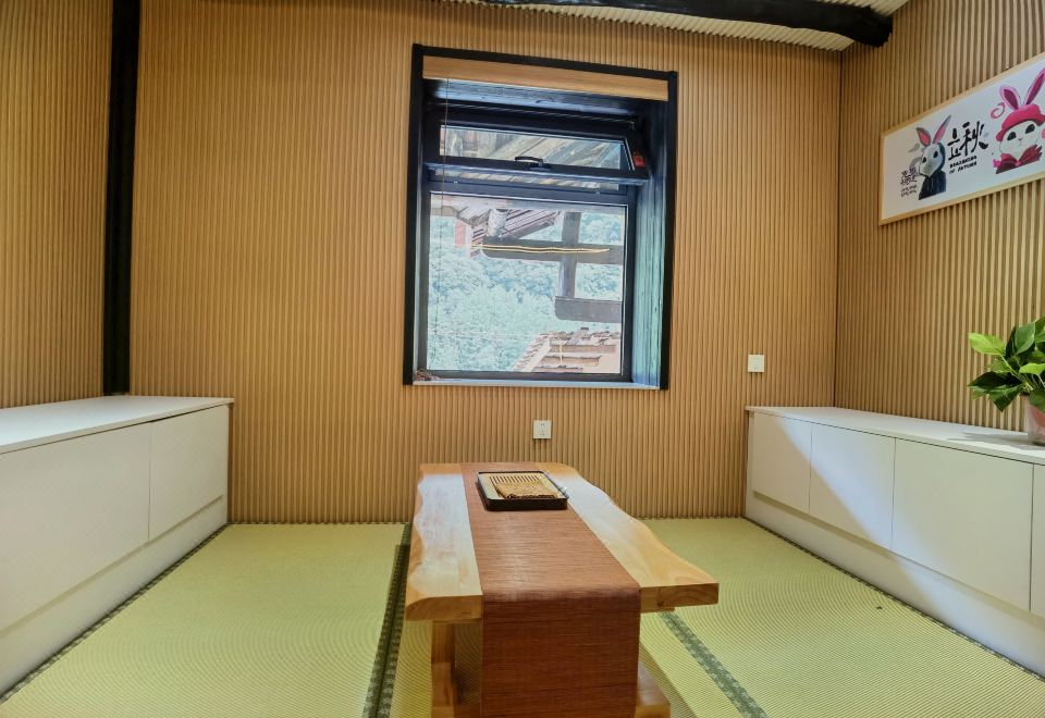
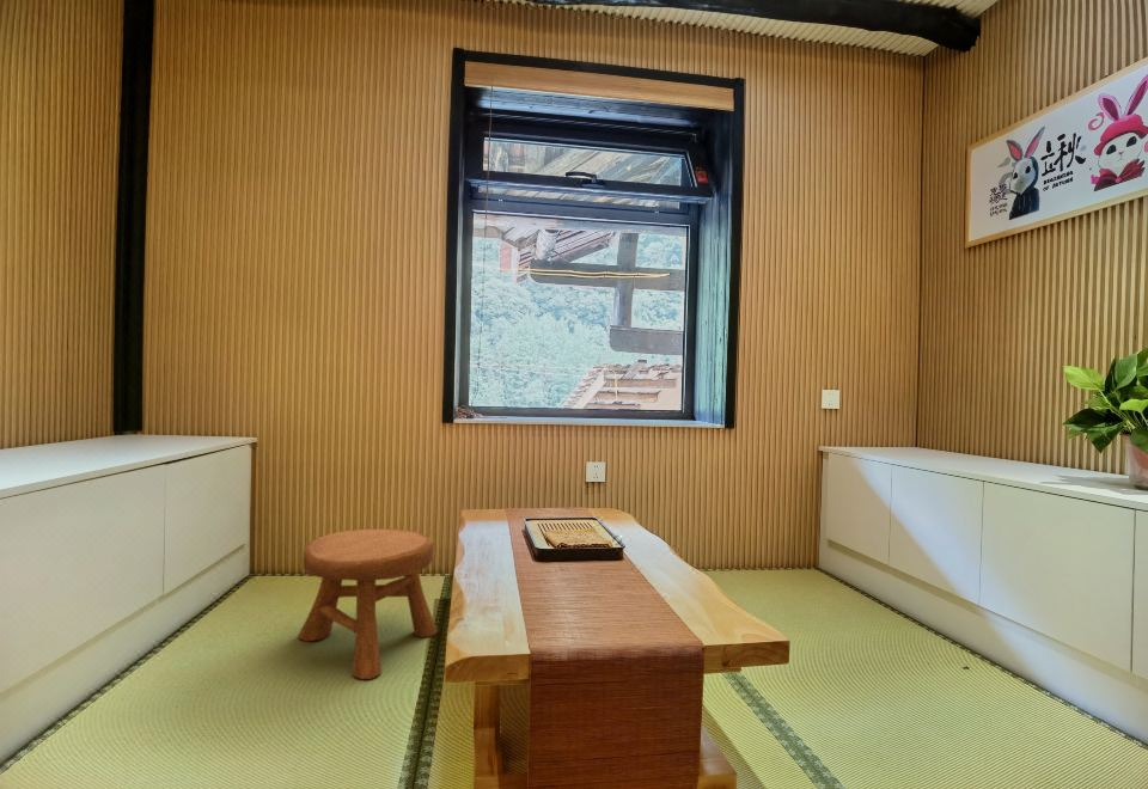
+ stool (359, 592)
